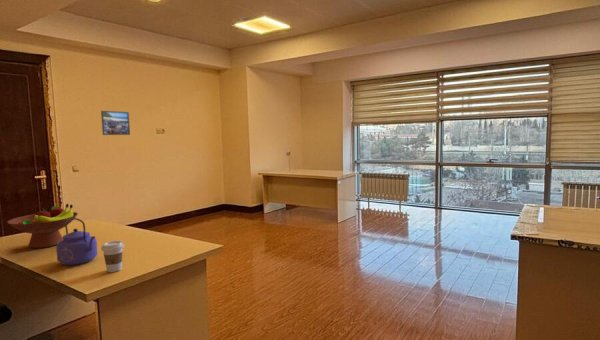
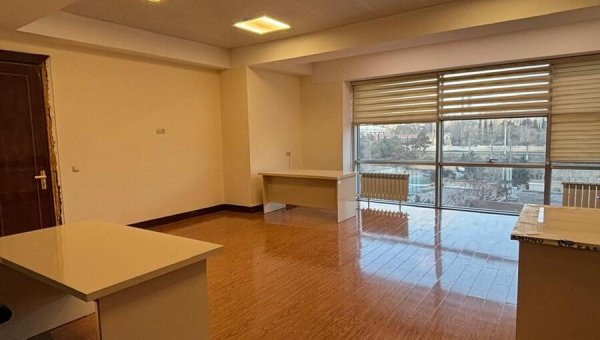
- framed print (116, 123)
- coffee cup (113, 256)
- kettle (79, 240)
- fruit bowl (44, 225)
